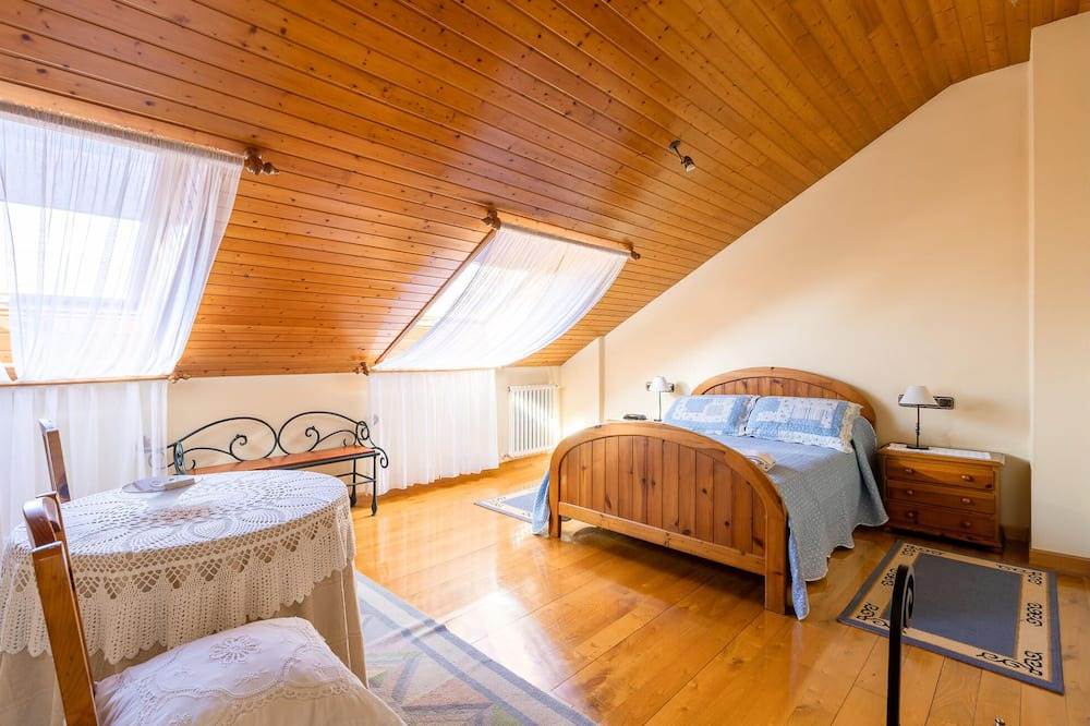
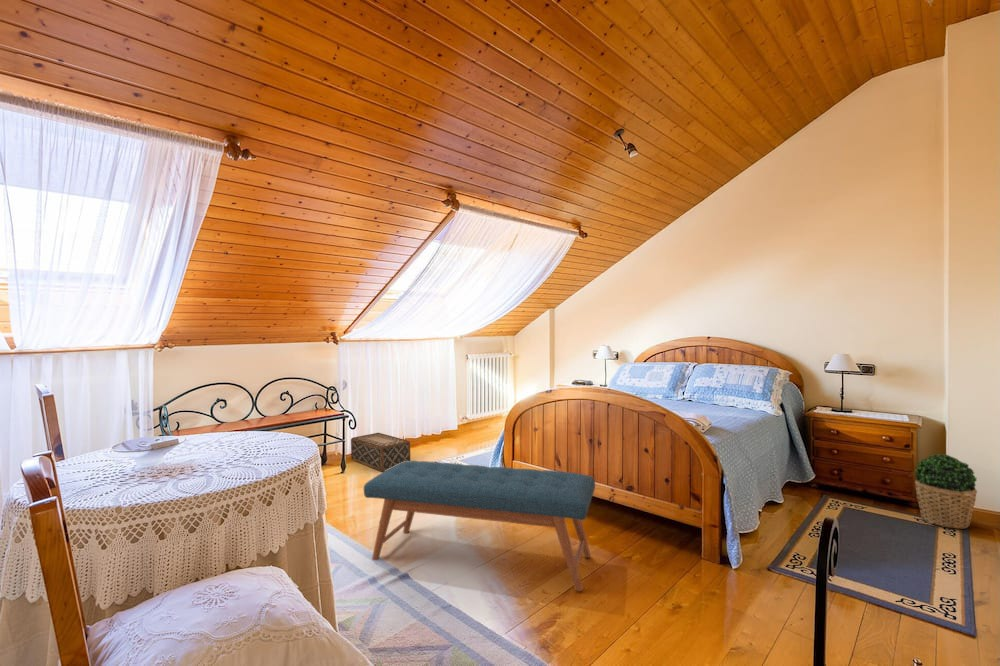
+ potted plant (944, 488)
+ woven basket (380, 450)
+ bench (480, 515)
